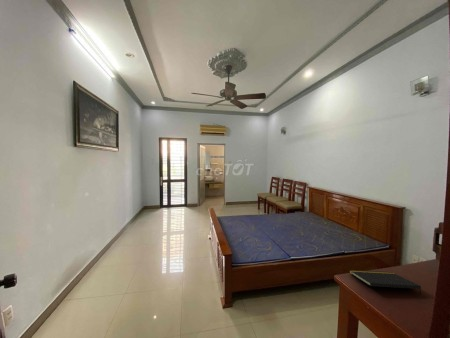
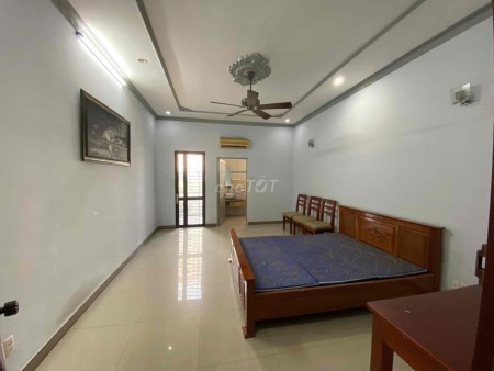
- notepad (381, 278)
